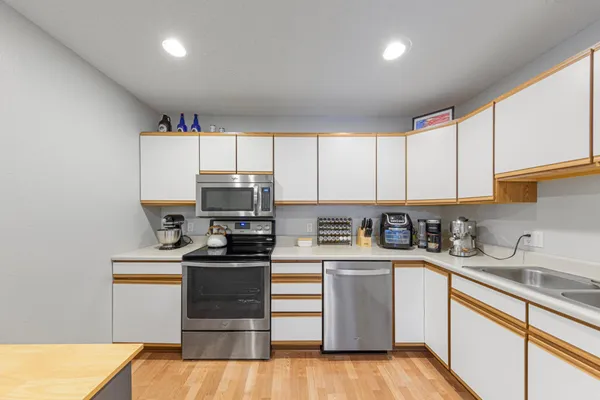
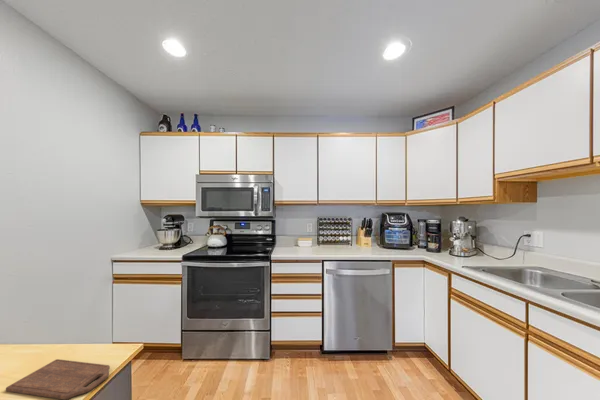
+ cutting board (65, 378)
